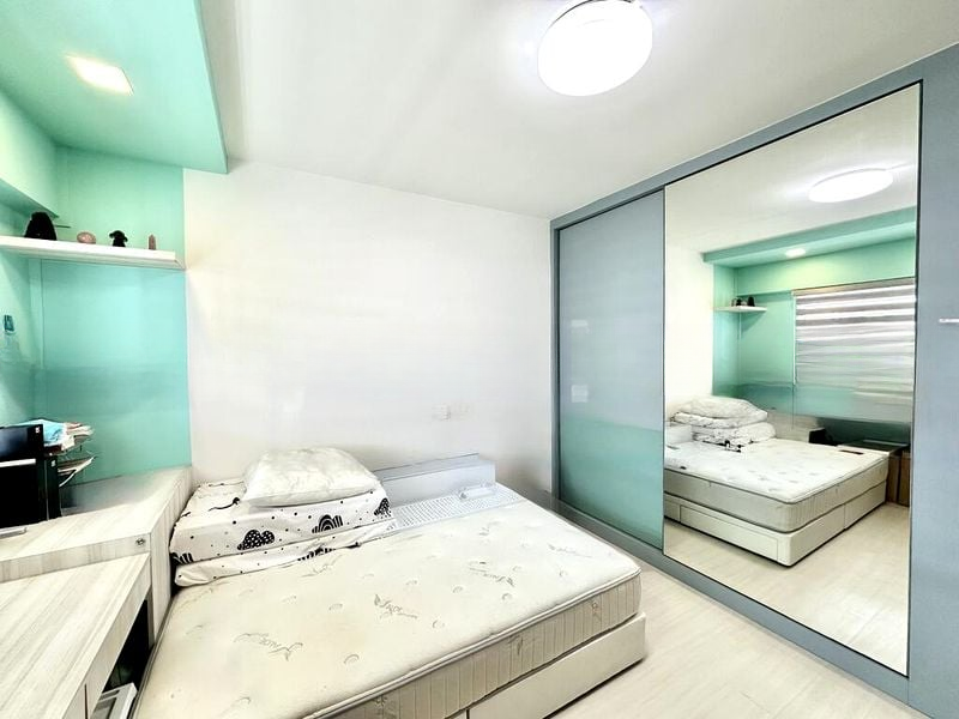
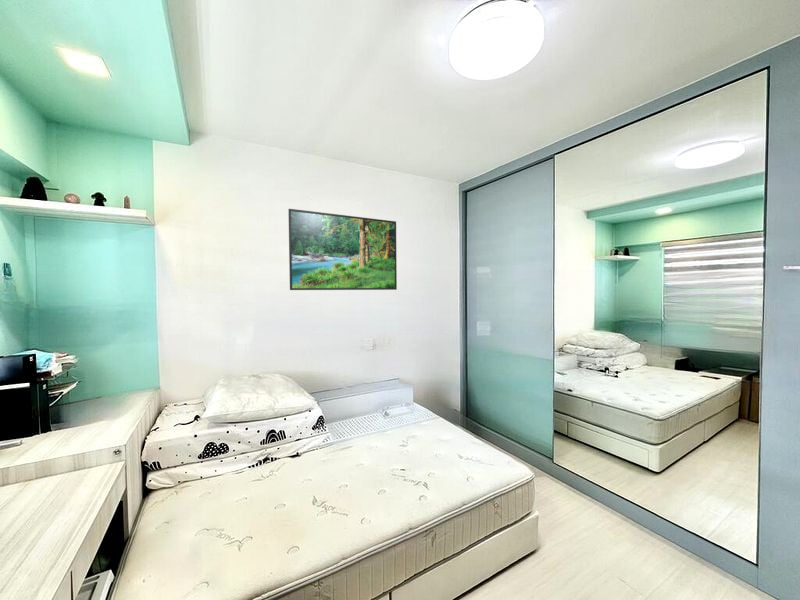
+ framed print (347, 252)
